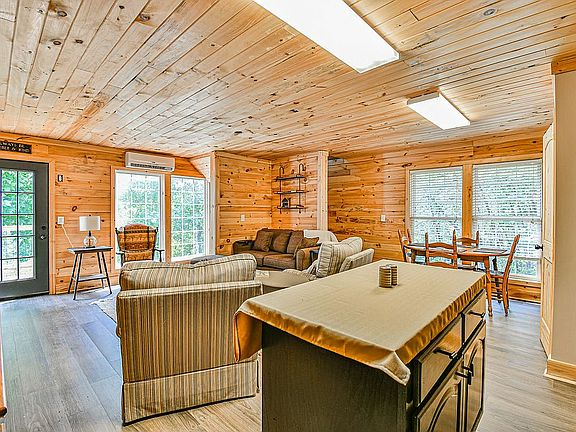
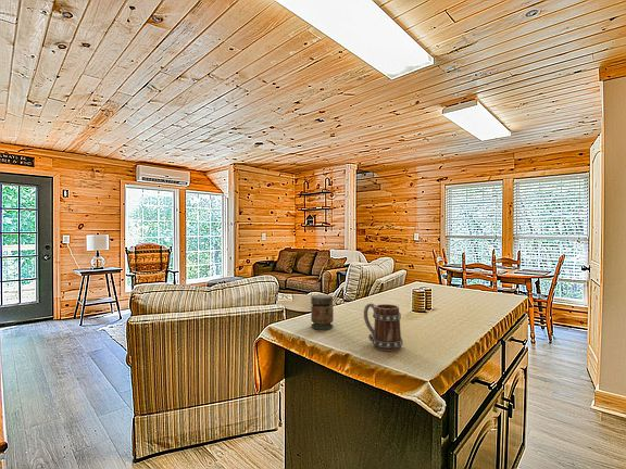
+ jar (322, 312)
+ mug (381, 325)
